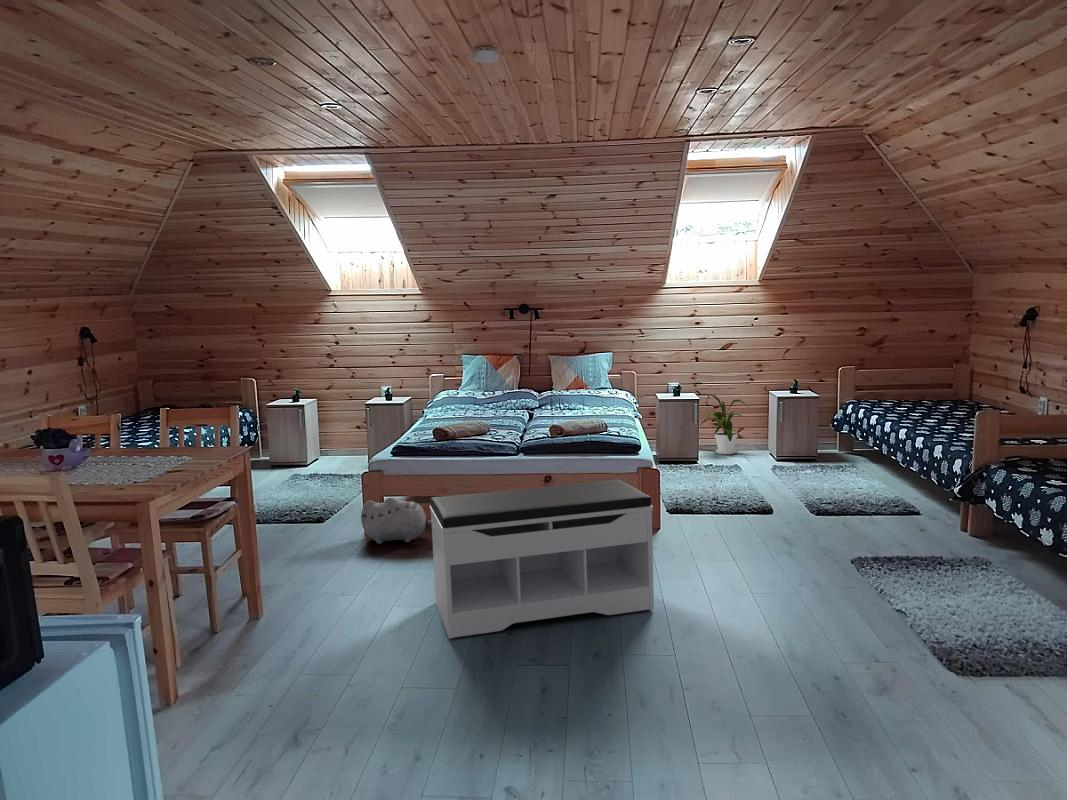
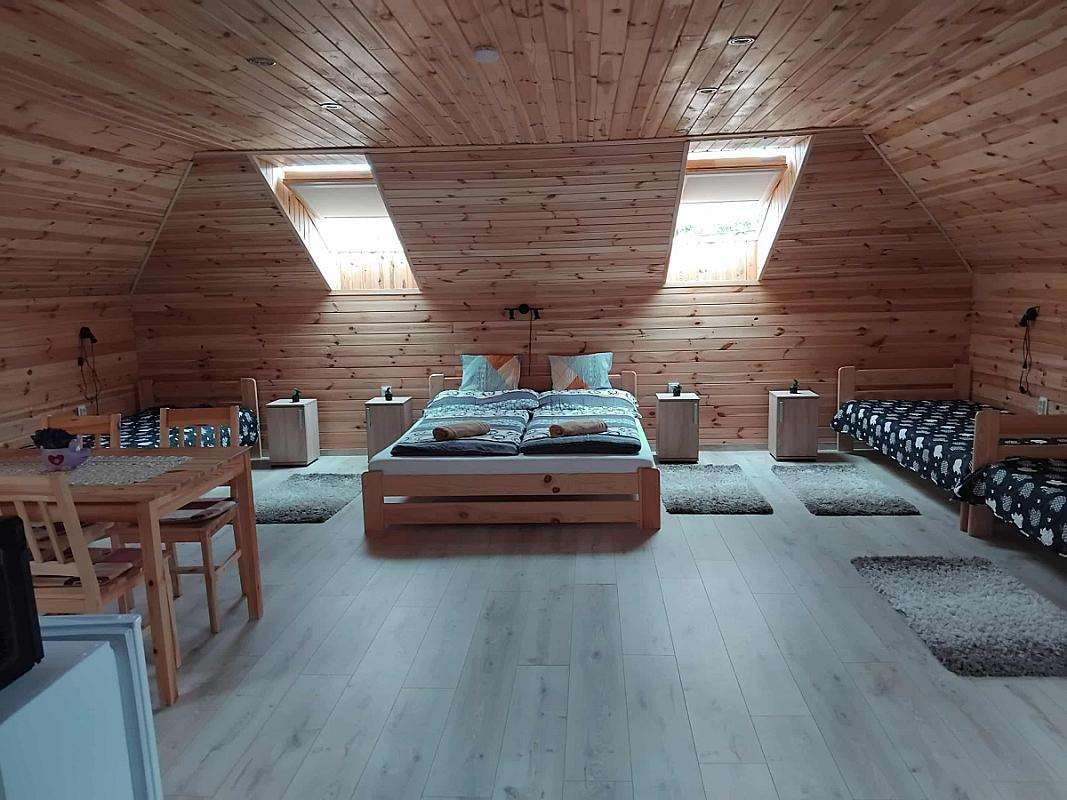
- plush toy (401, 517)
- house plant (724, 423)
- bench (540, 551)
